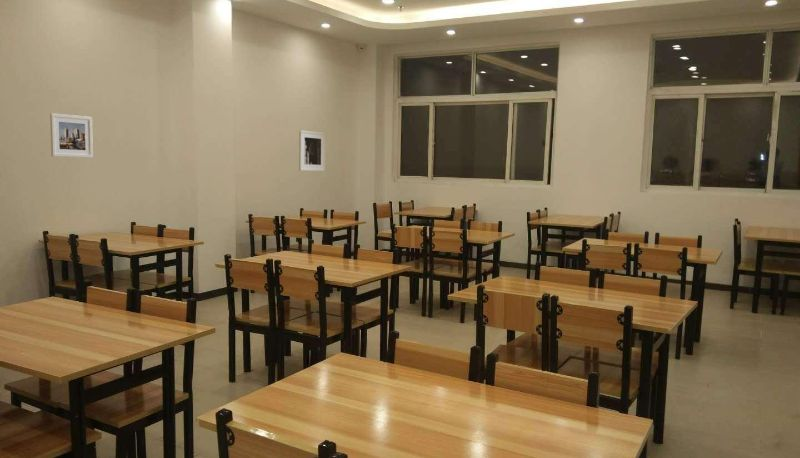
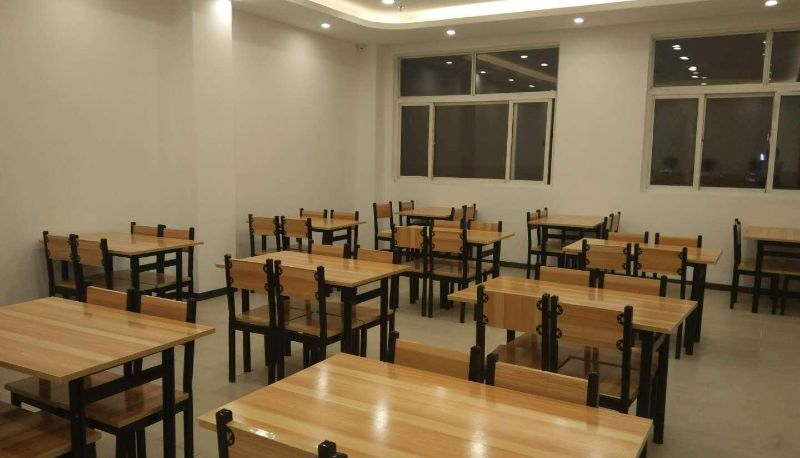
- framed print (312, 151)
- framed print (72, 136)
